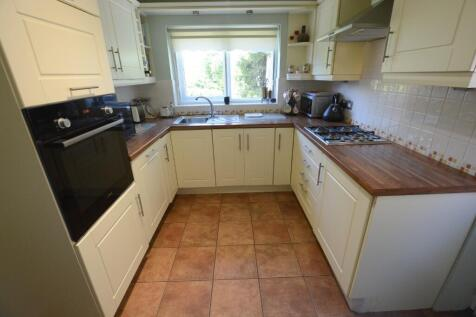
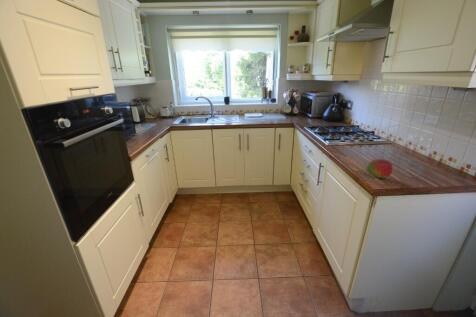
+ fruit (379, 168)
